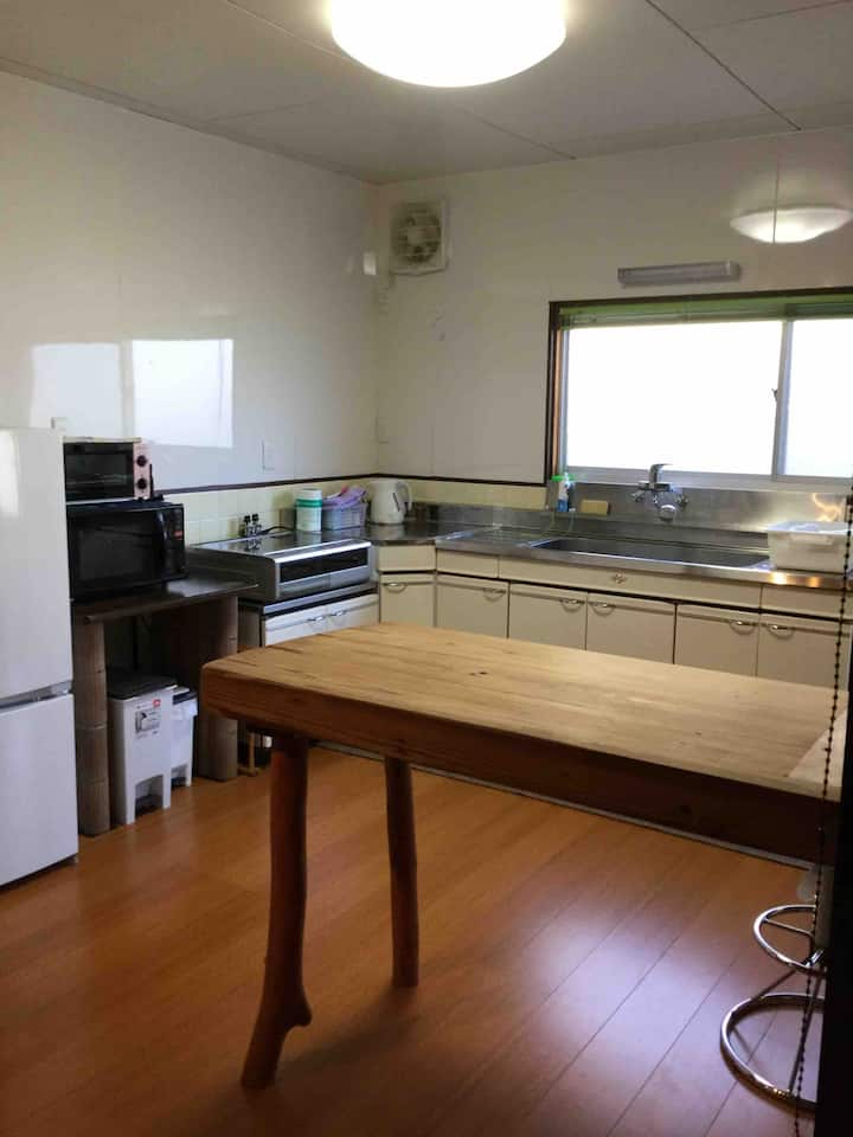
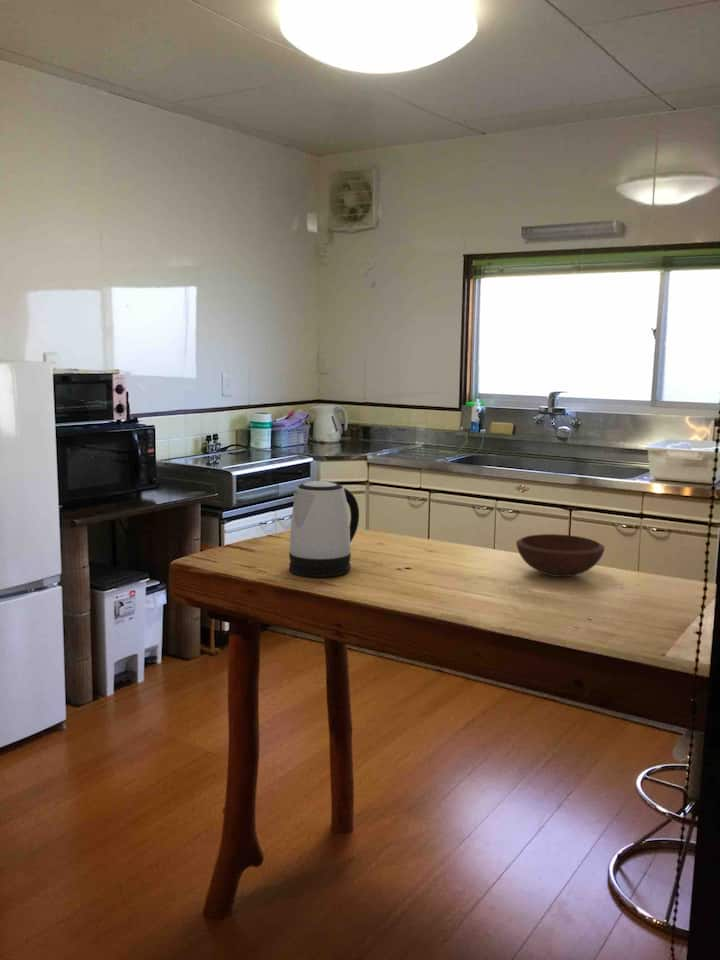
+ kettle (326, 524)
+ bowl (559, 558)
